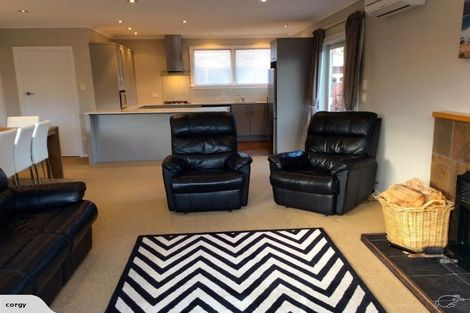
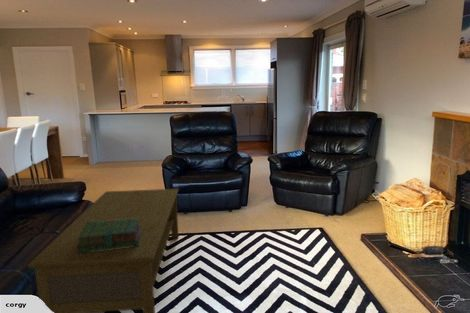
+ stack of books (110, 233)
+ coffee table (125, 248)
